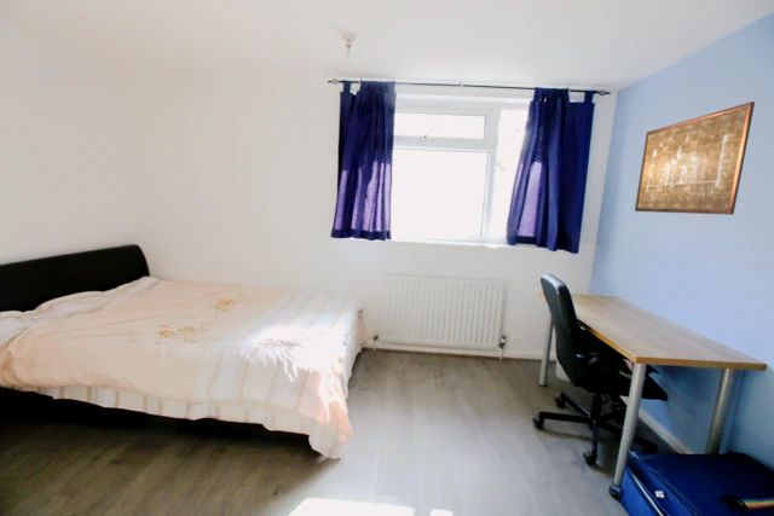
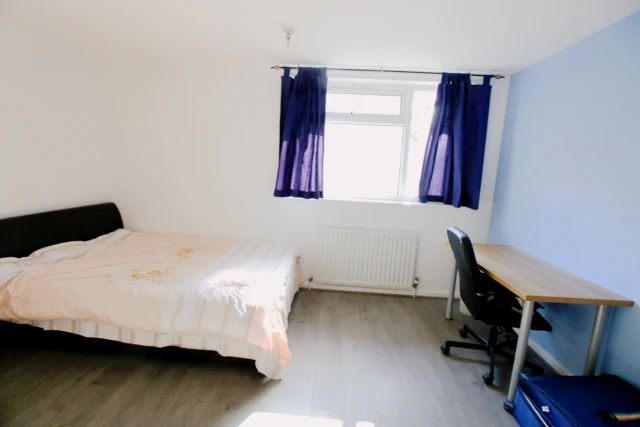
- wall art (682, 167)
